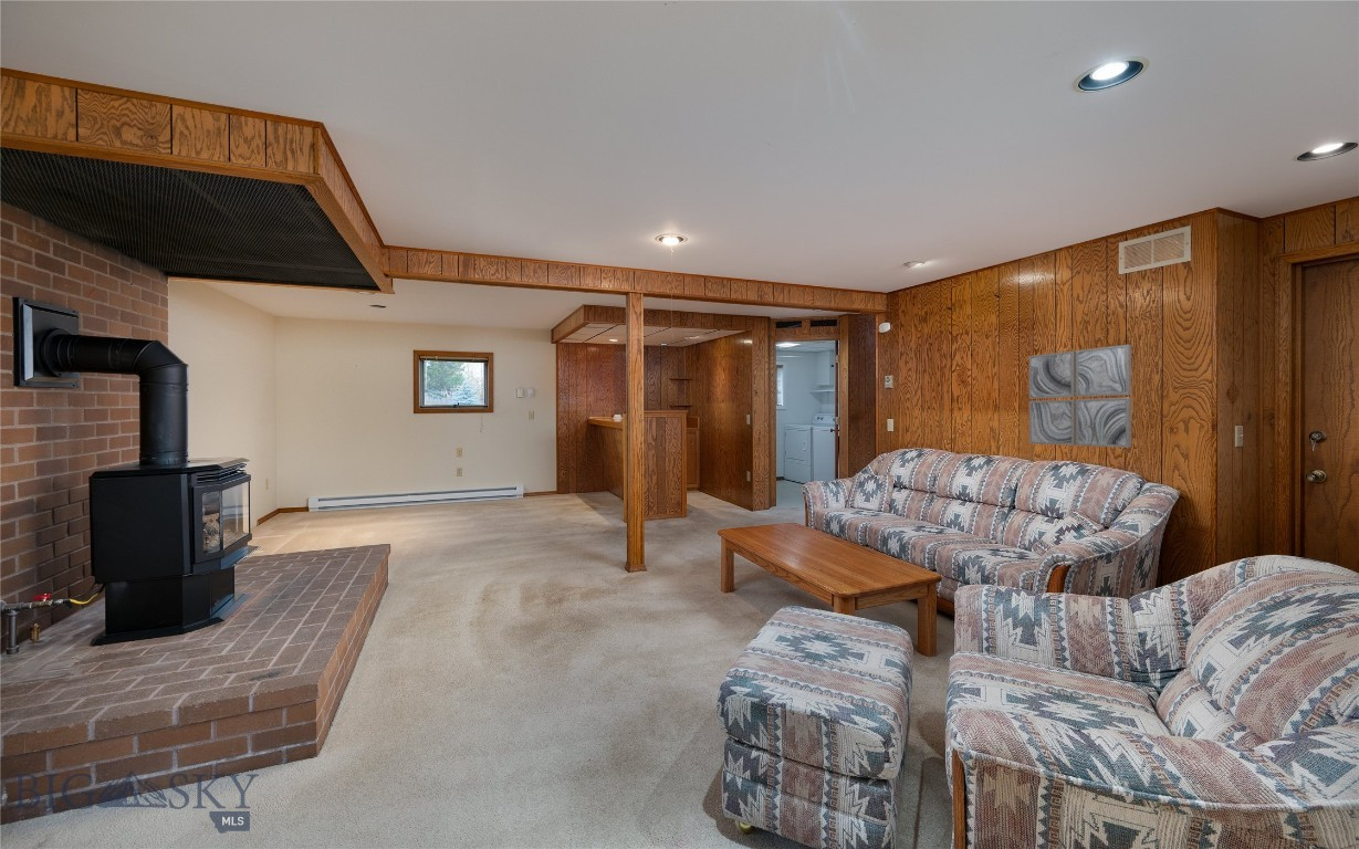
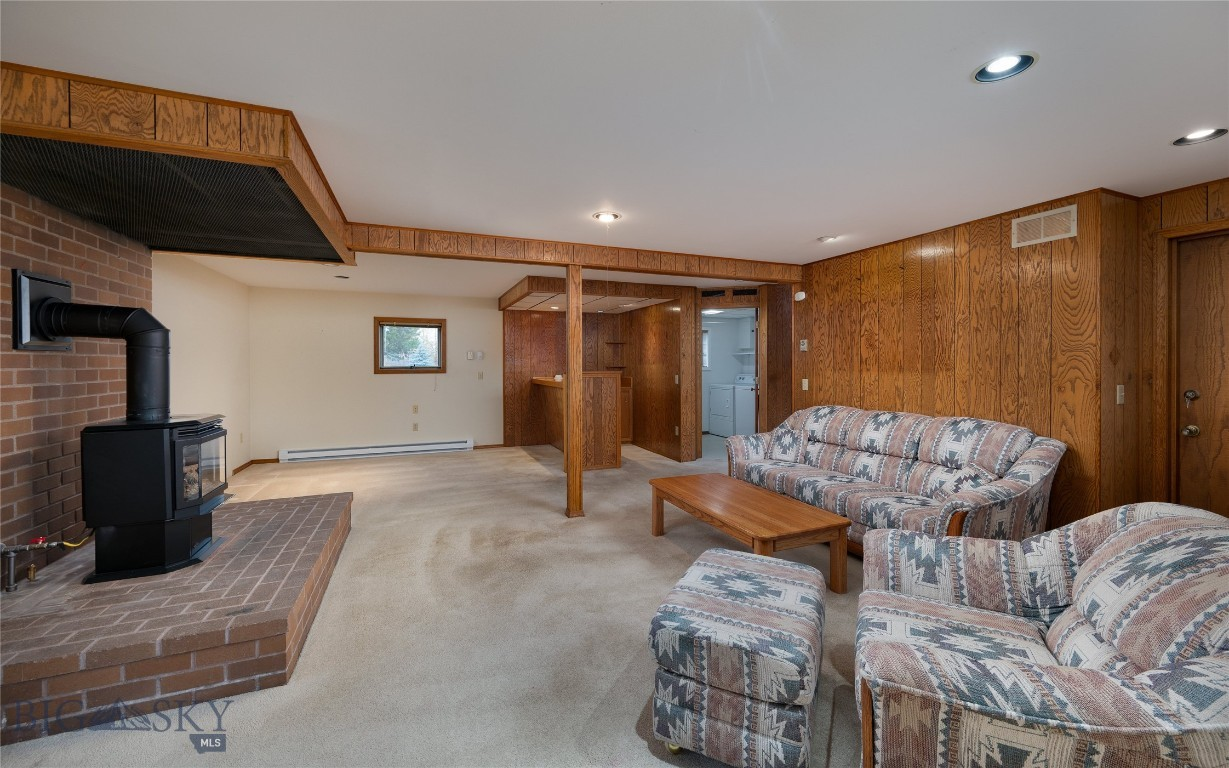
- wall art (1076, 399)
